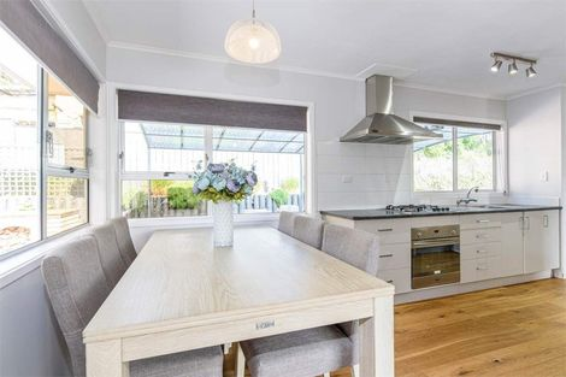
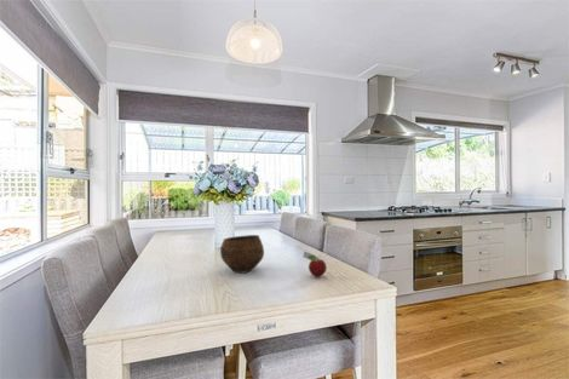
+ bowl (242, 252)
+ fruit (315, 264)
